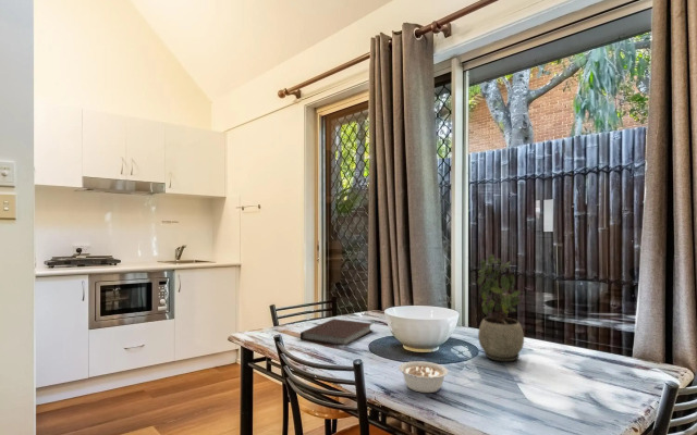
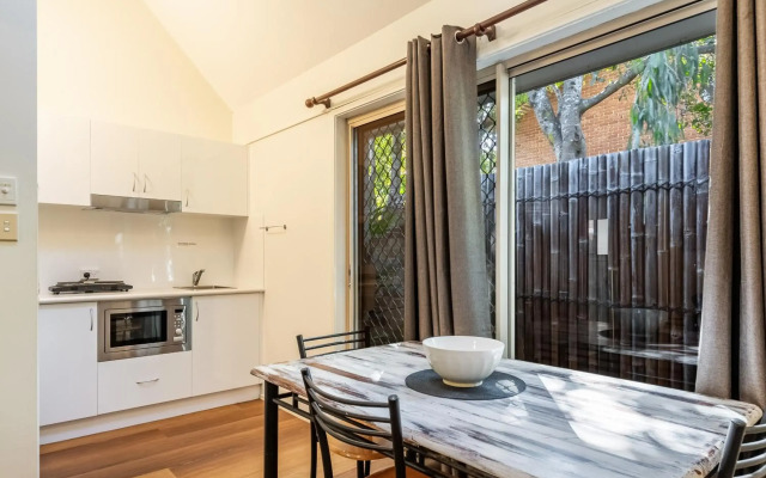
- notebook (338, 331)
- legume (425, 376)
- potted plant (502, 308)
